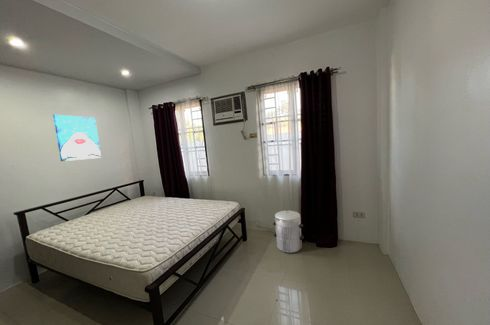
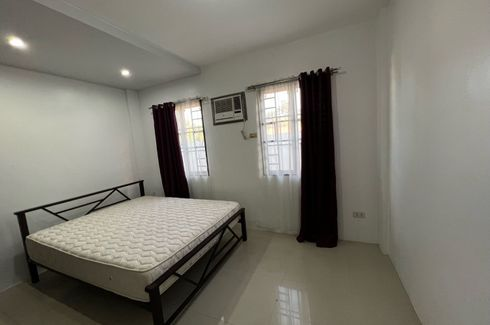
- waste bin (288, 228)
- wall art (79, 138)
